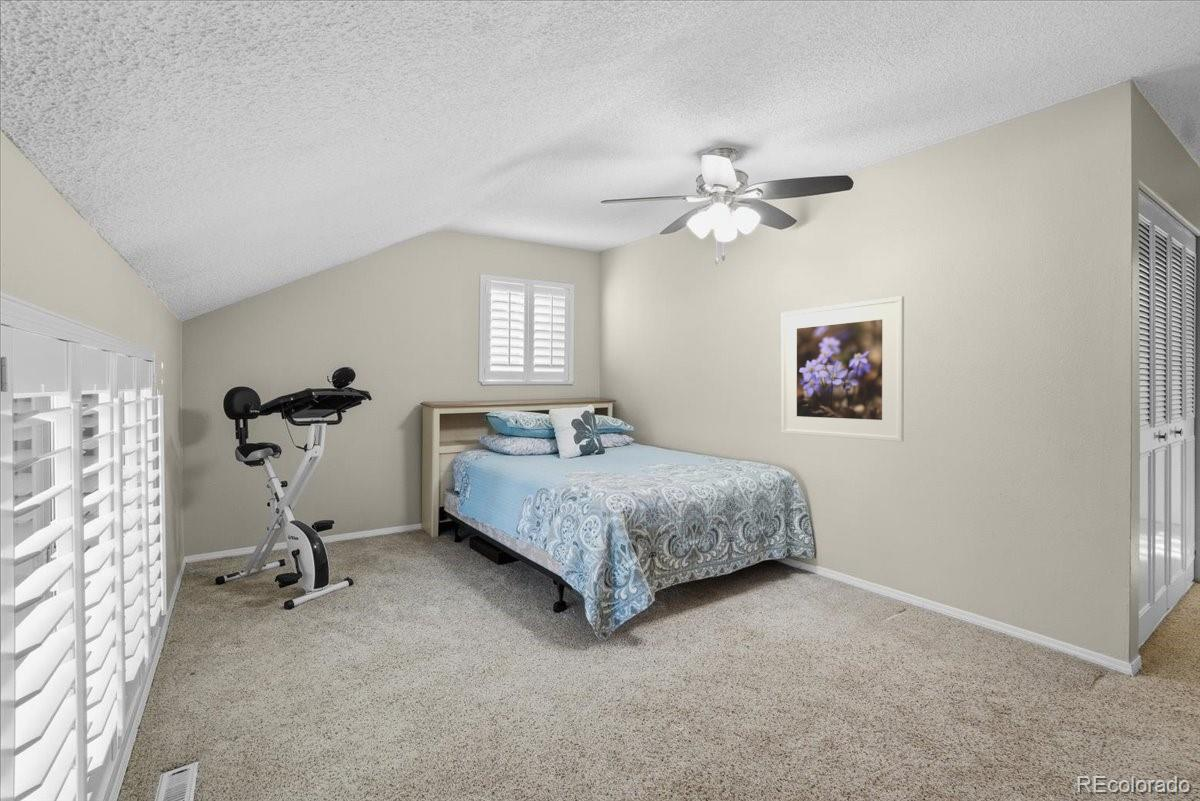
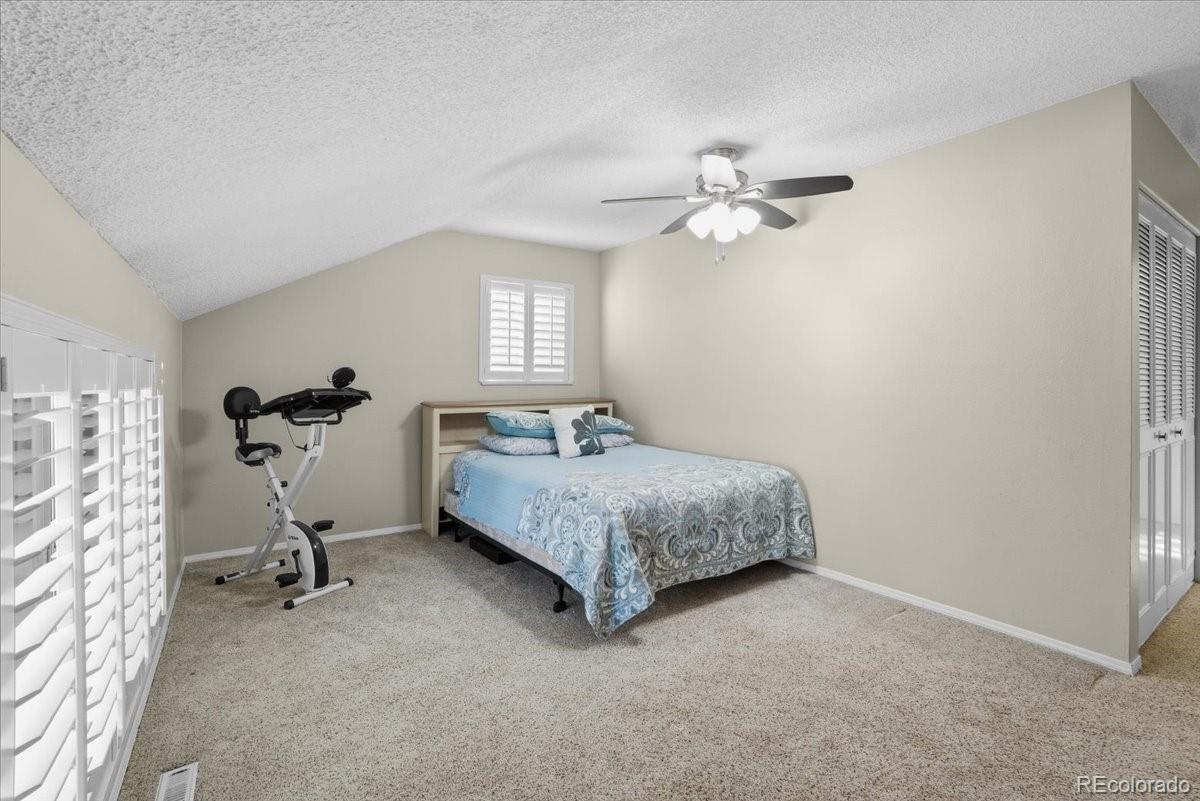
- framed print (837, 371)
